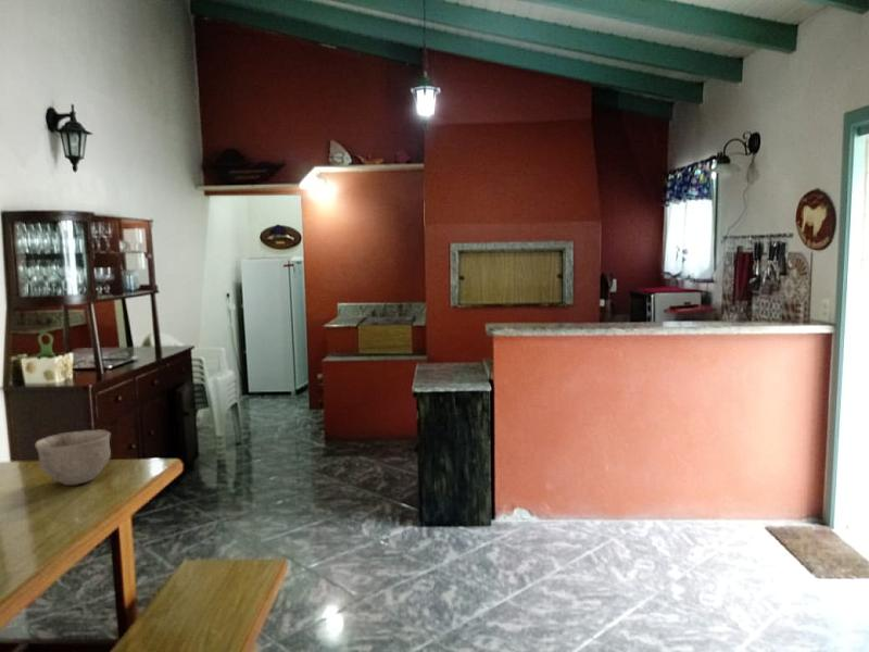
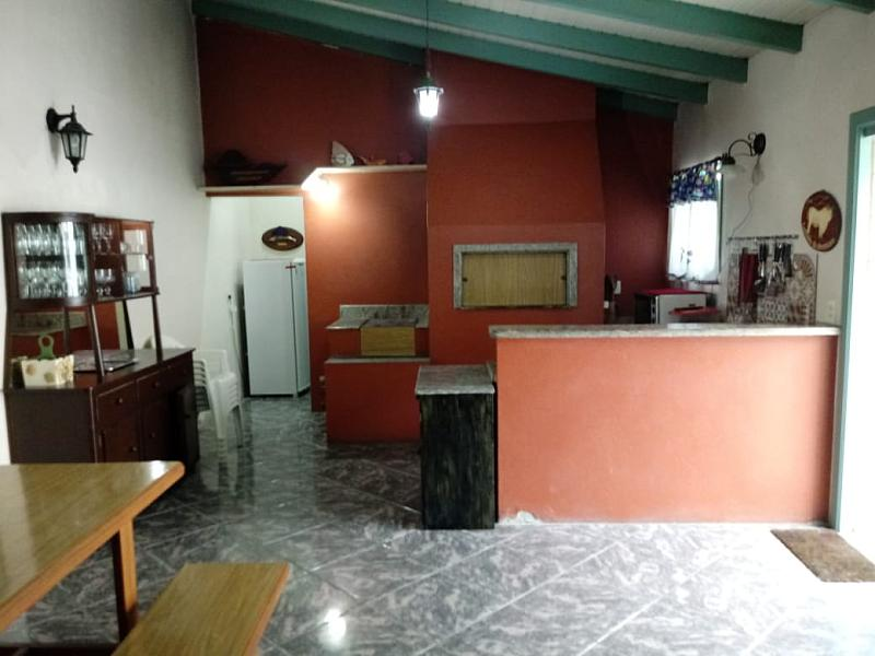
- bowl (74, 460)
